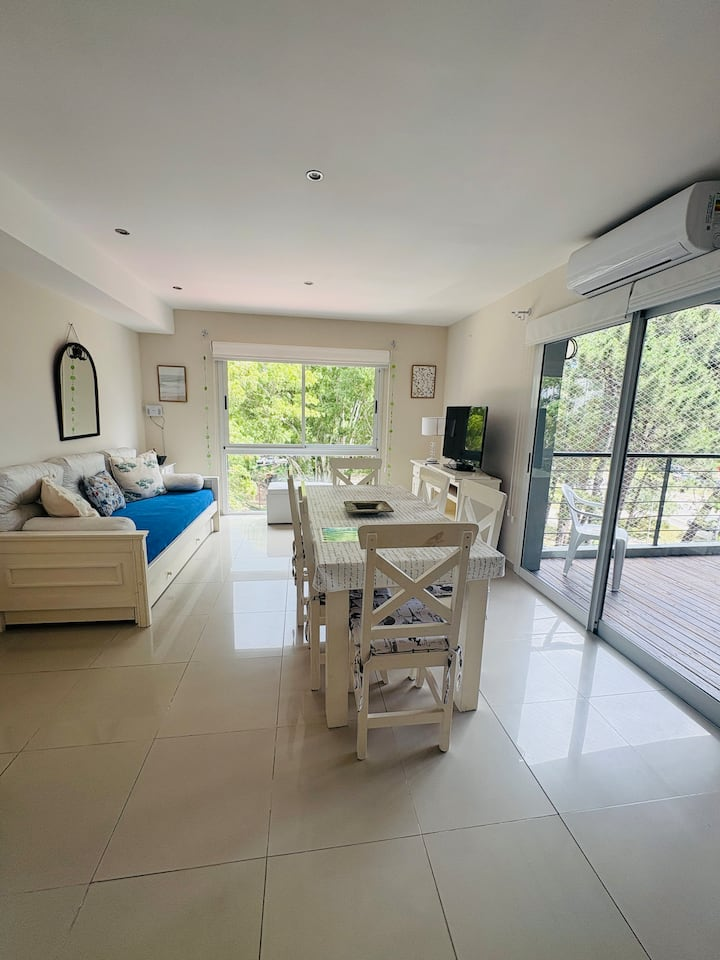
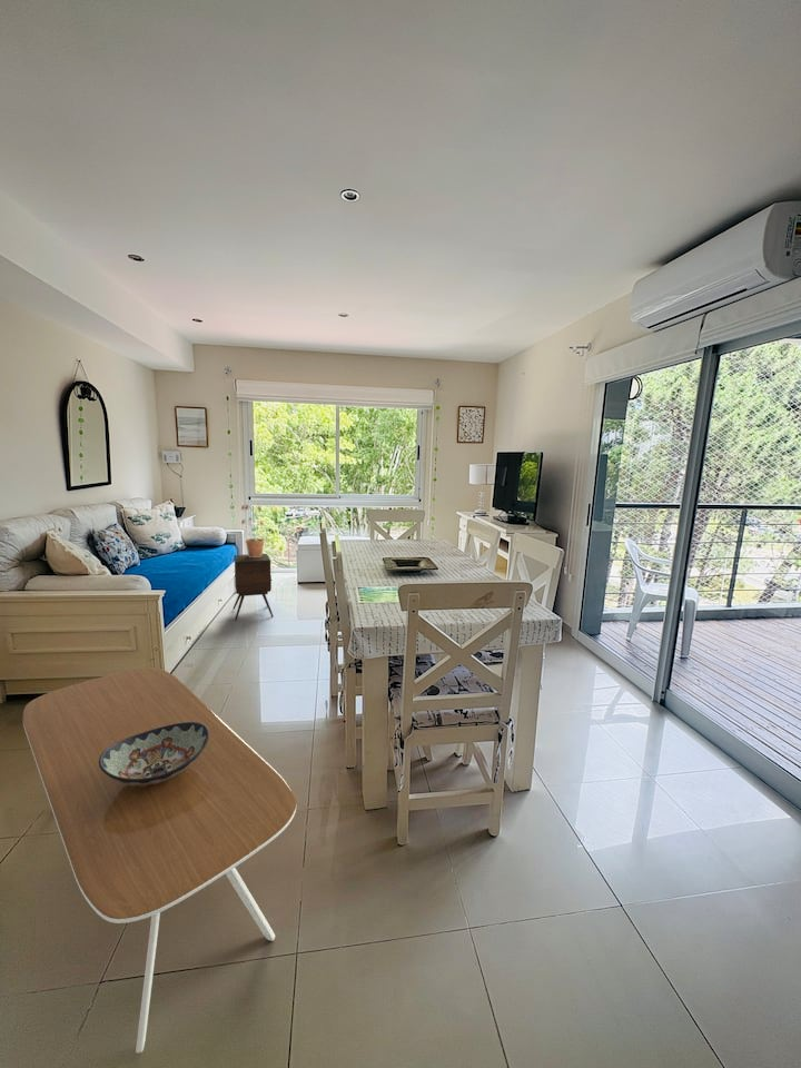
+ coffee table (145, 807)
+ potted plant (254, 530)
+ decorative bowl (157, 758)
+ side table (253, 585)
